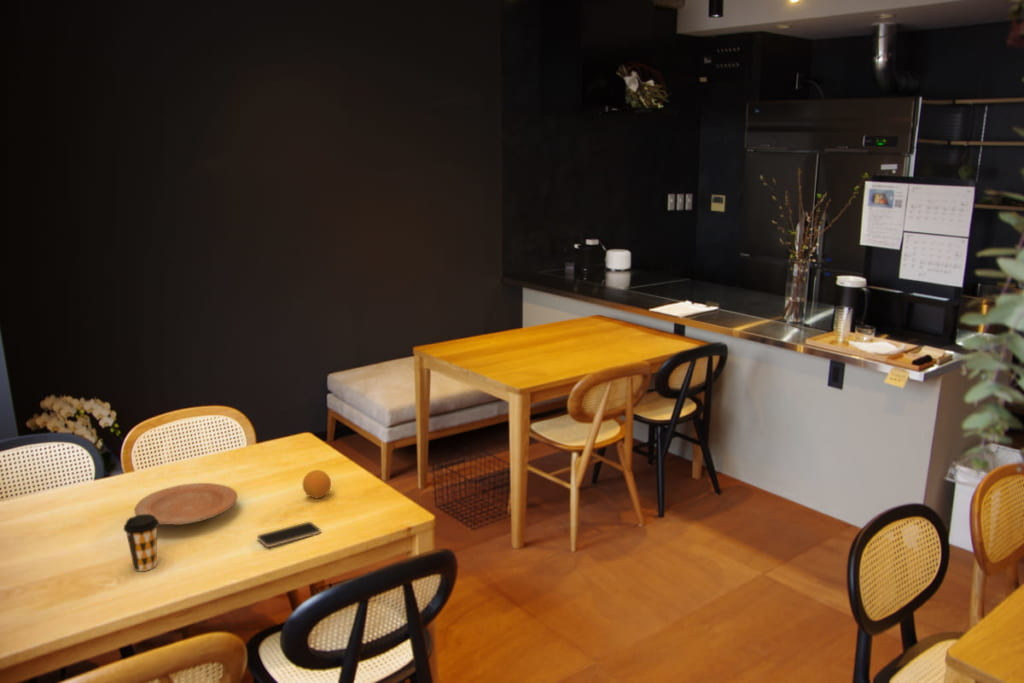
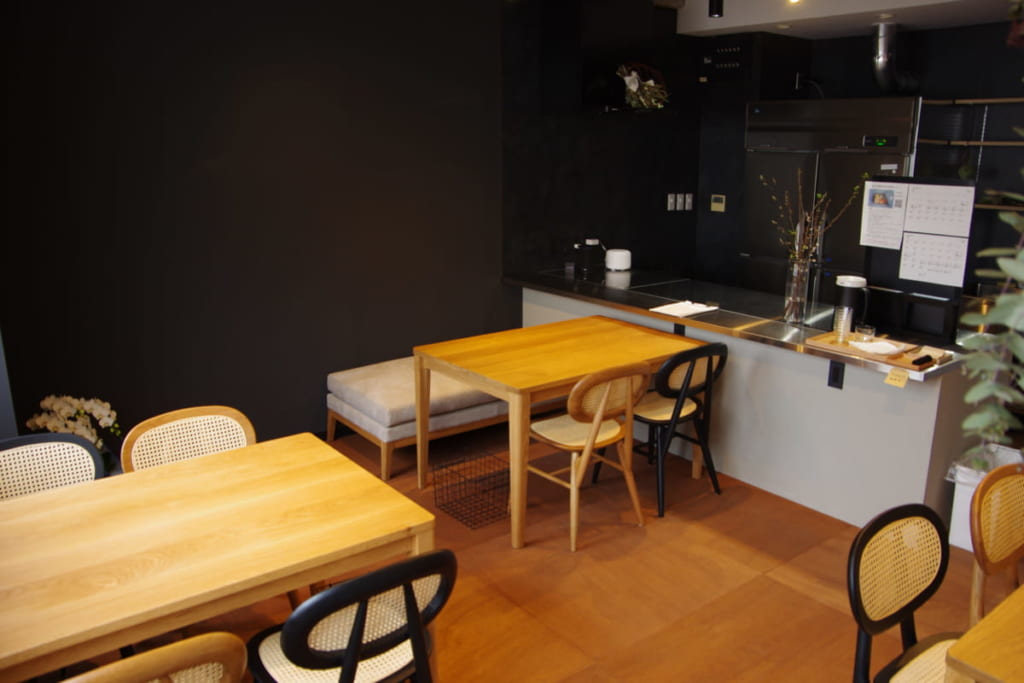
- fruit (316, 483)
- smartphone (289, 534)
- plate (187, 508)
- coffee cup (143, 543)
